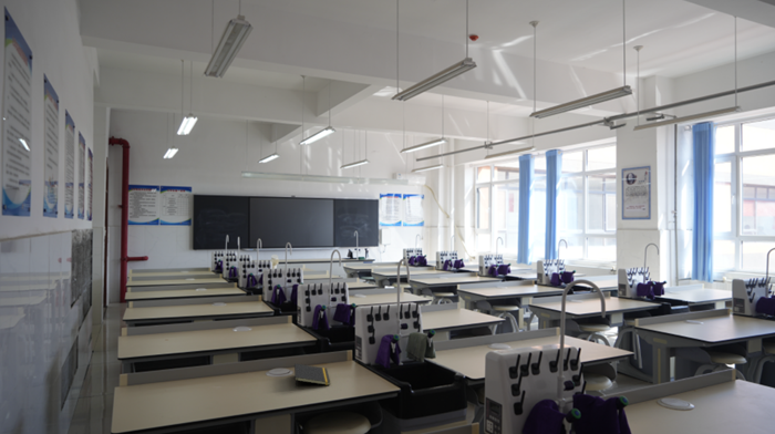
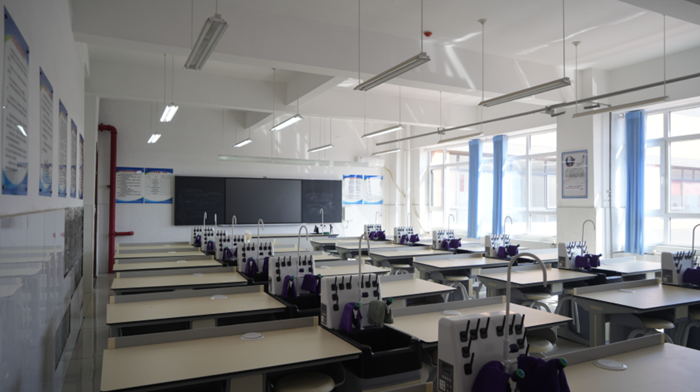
- notepad (311, 373)
